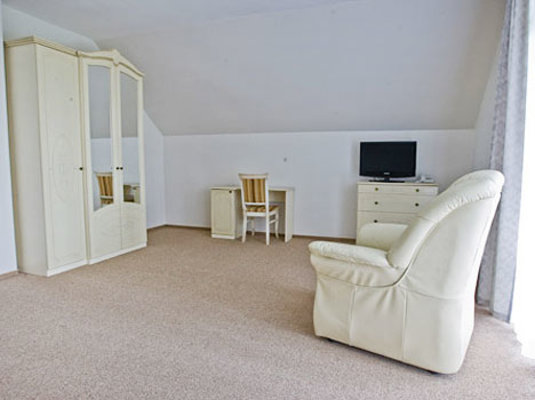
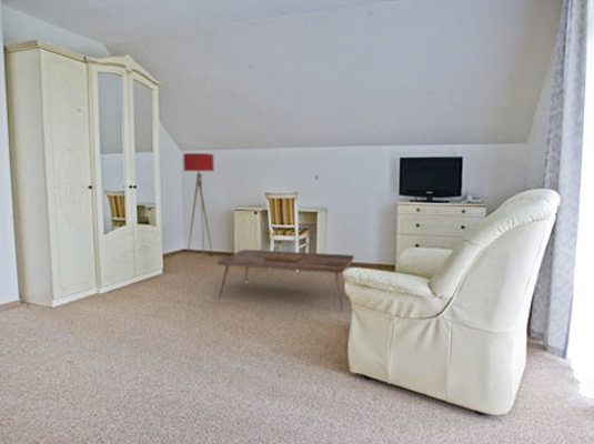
+ coffee table (288, 269)
+ floor lamp (199, 204)
